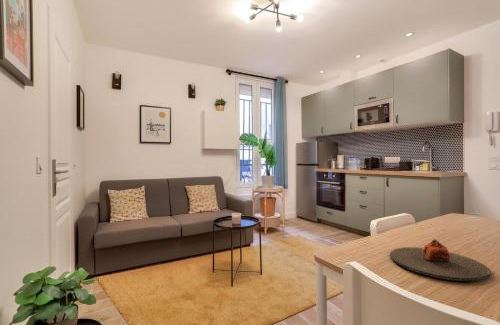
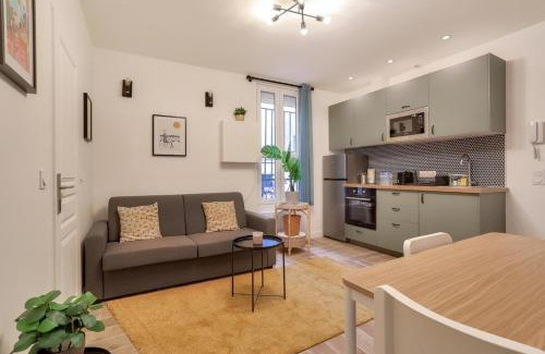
- plate (435, 251)
